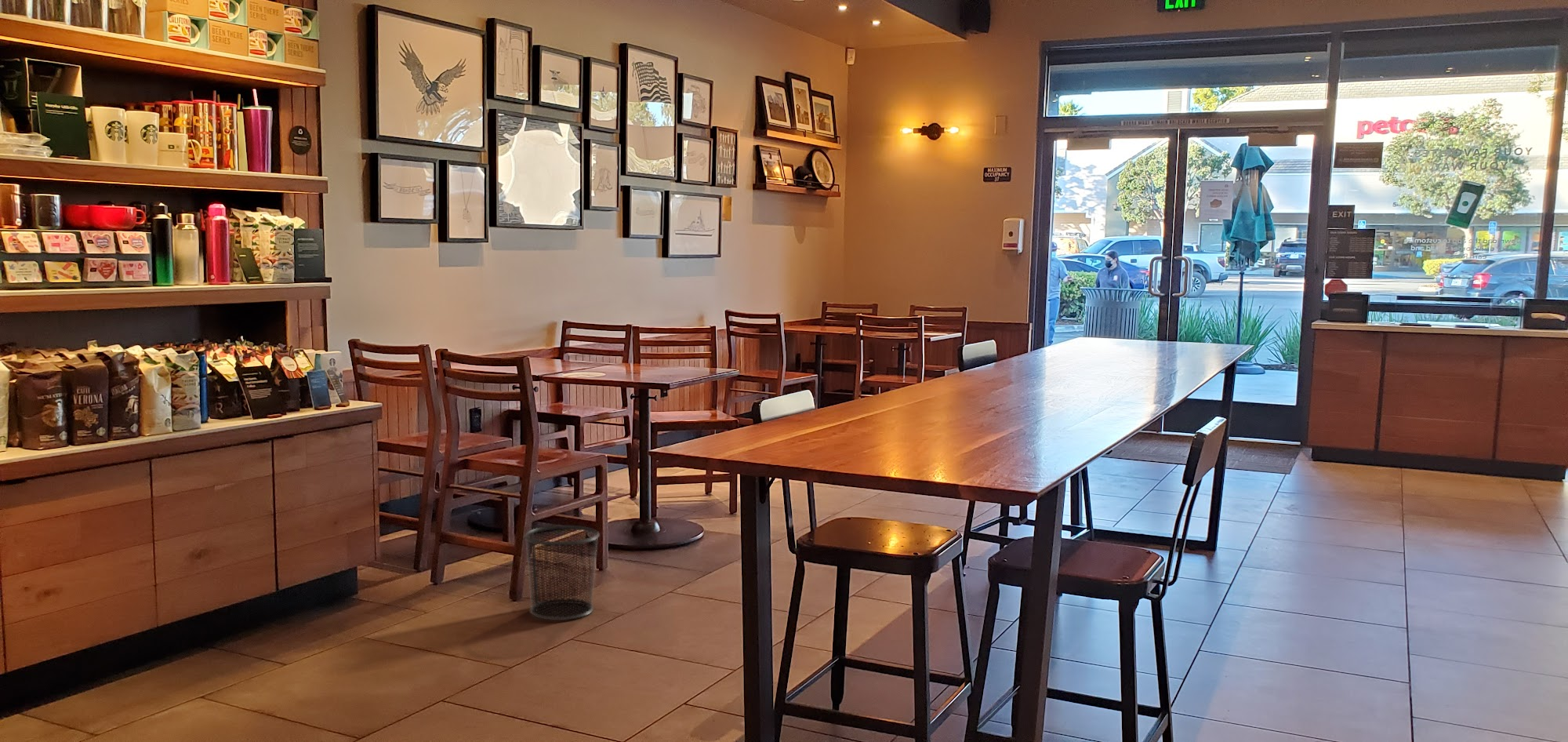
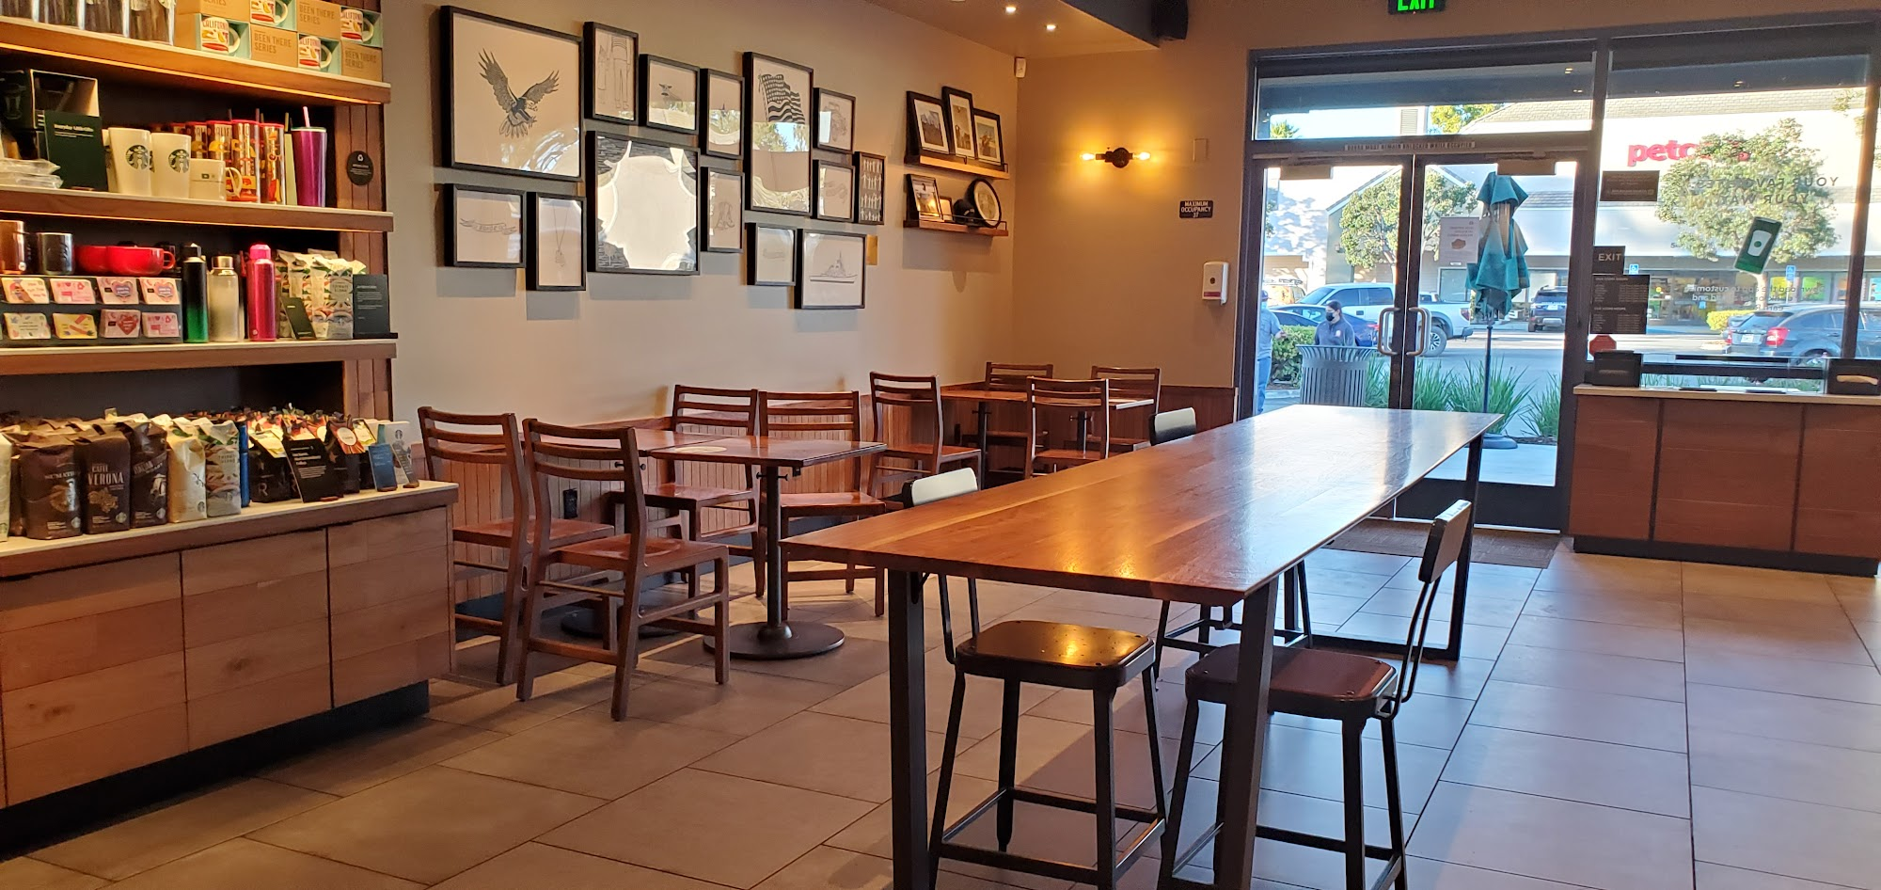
- waste bin (562, 572)
